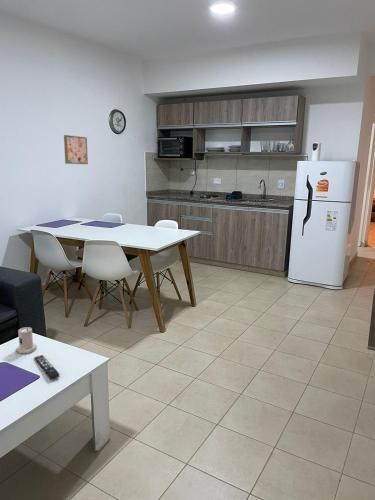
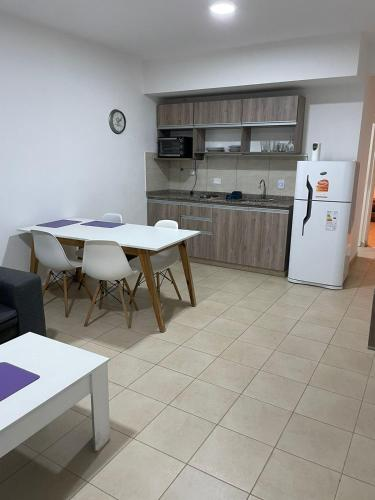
- candle (25, 338)
- wall art (76, 150)
- remote control (46, 366)
